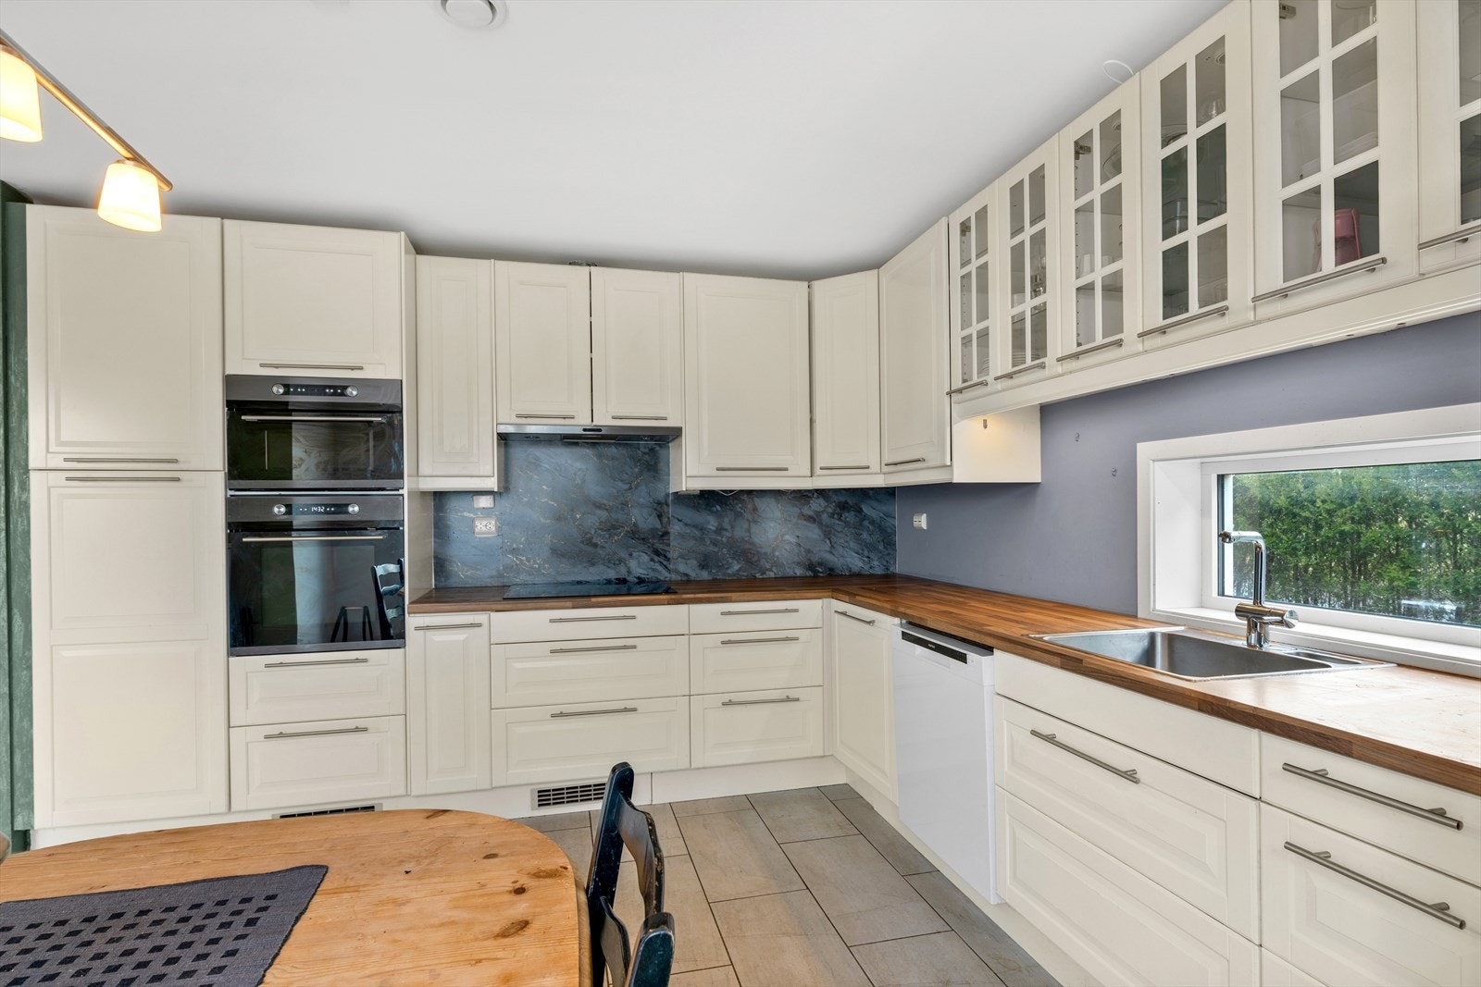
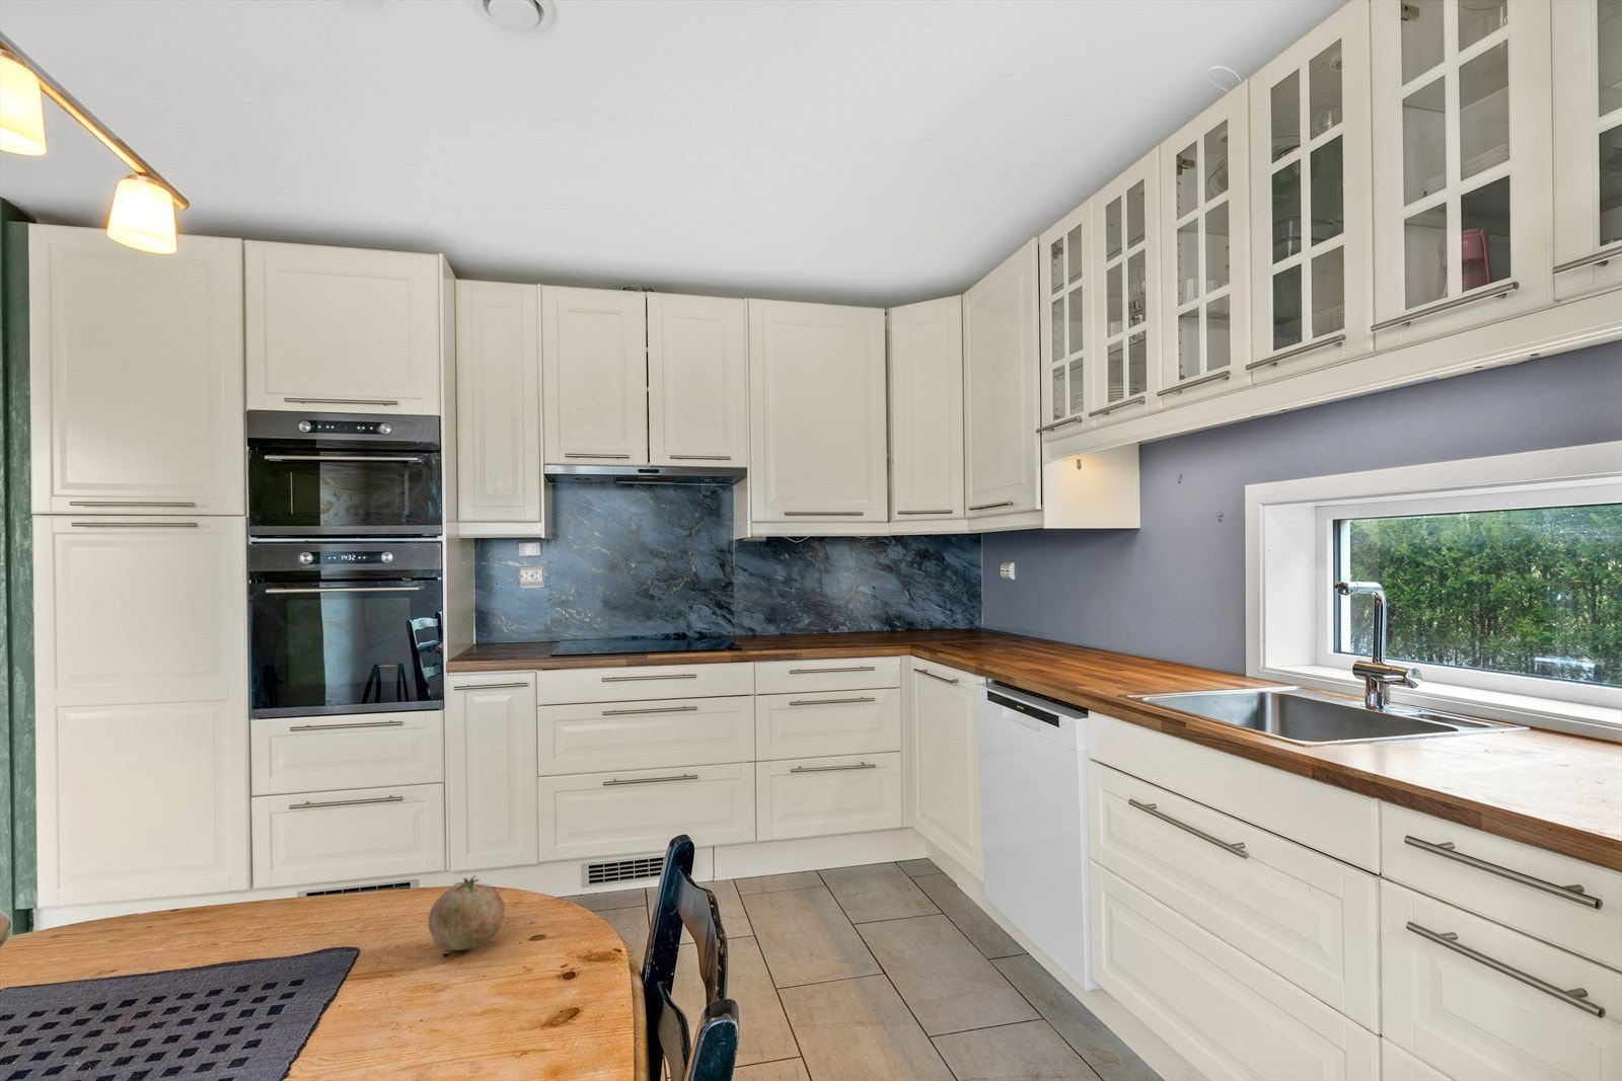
+ fruit (467, 913)
